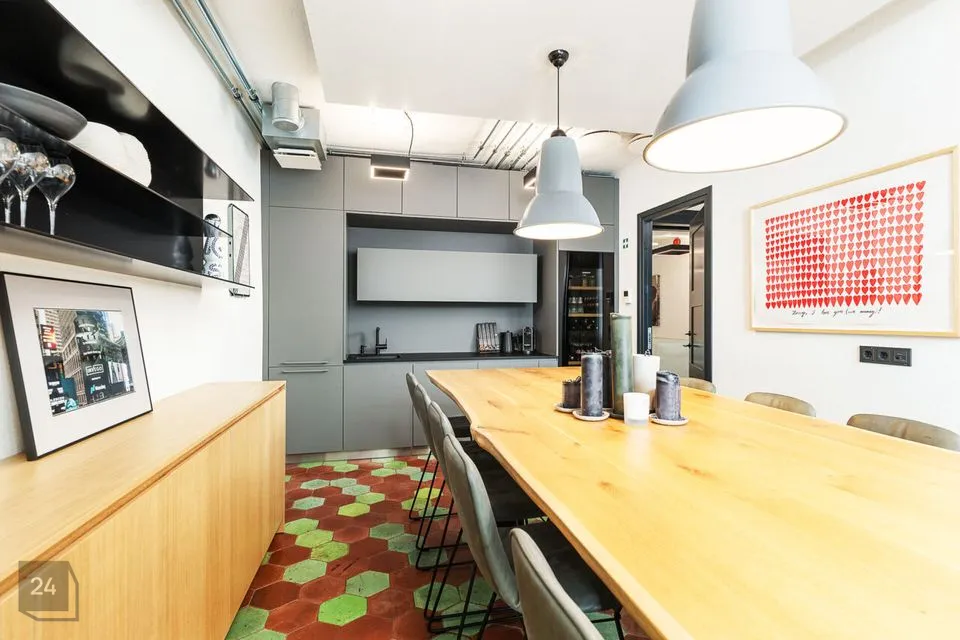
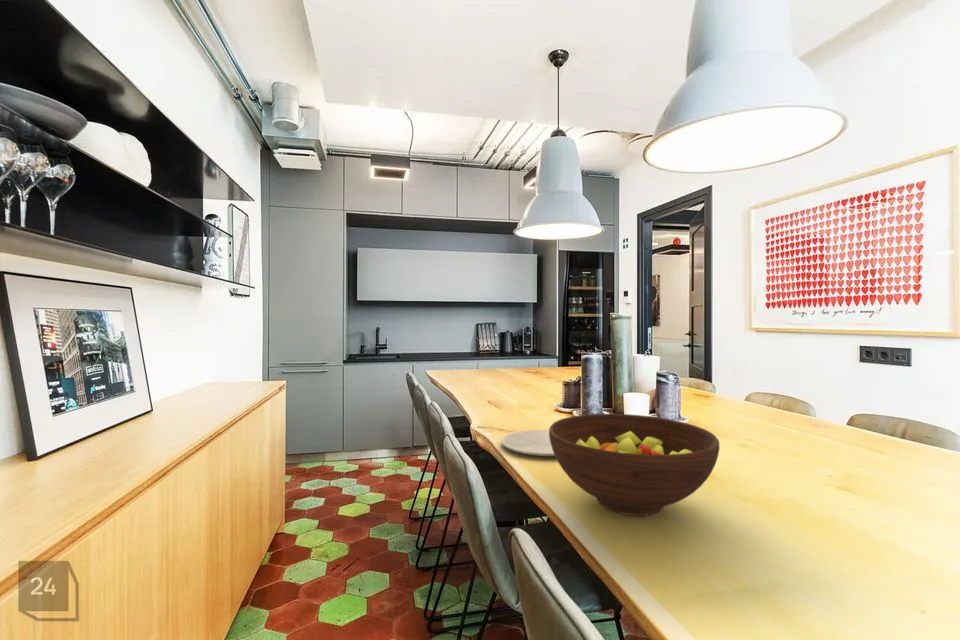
+ plate (544, 442)
+ fruit bowl (629, 467)
